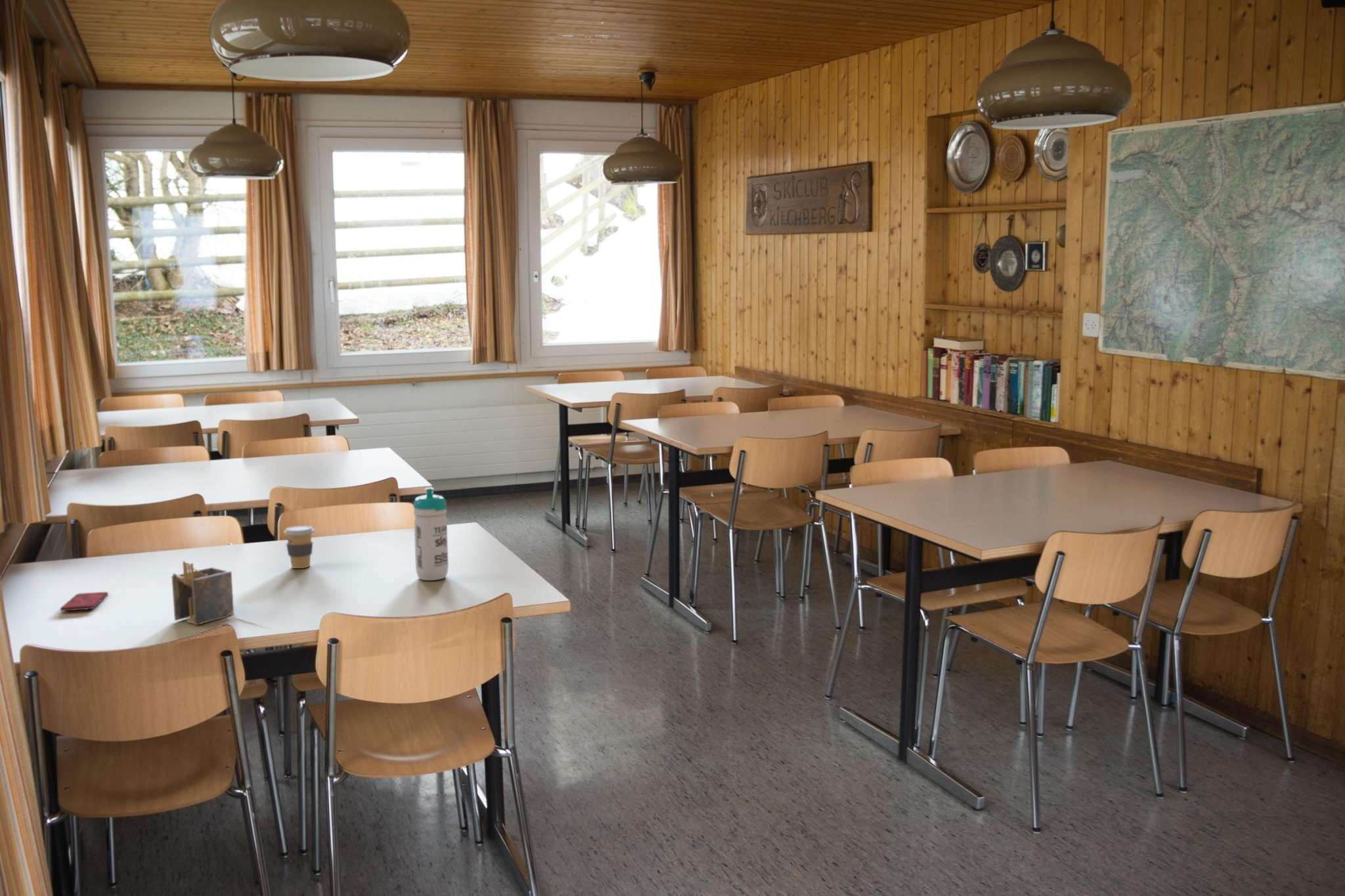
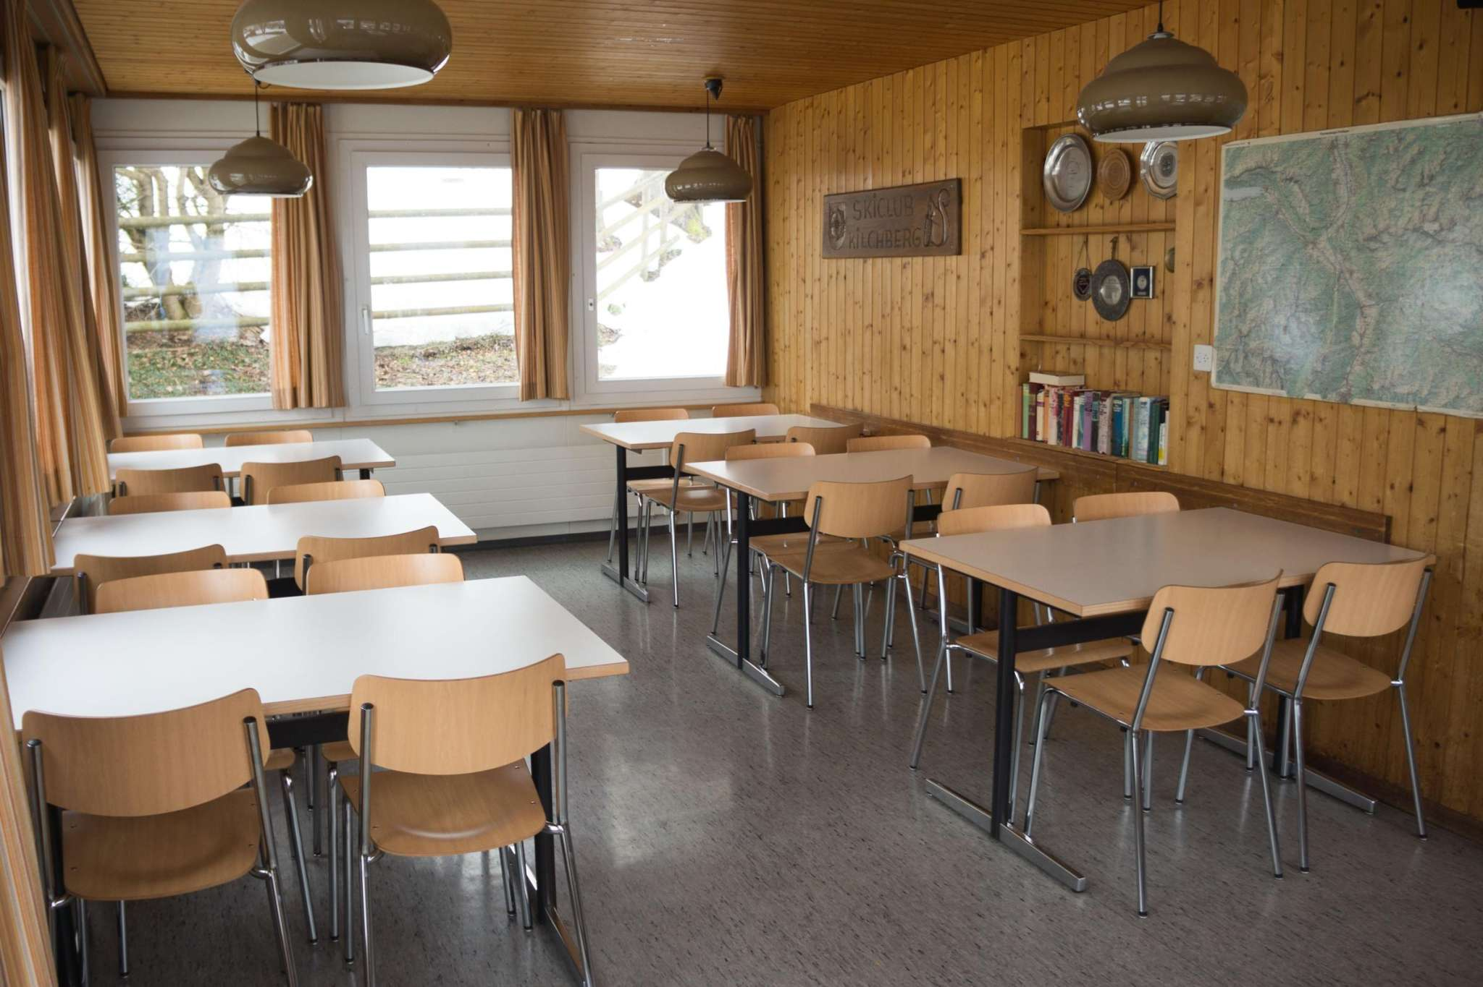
- smartphone (85, 601)
- napkin holder (202, 587)
- coffee cup (299, 547)
- water bottle (431, 532)
